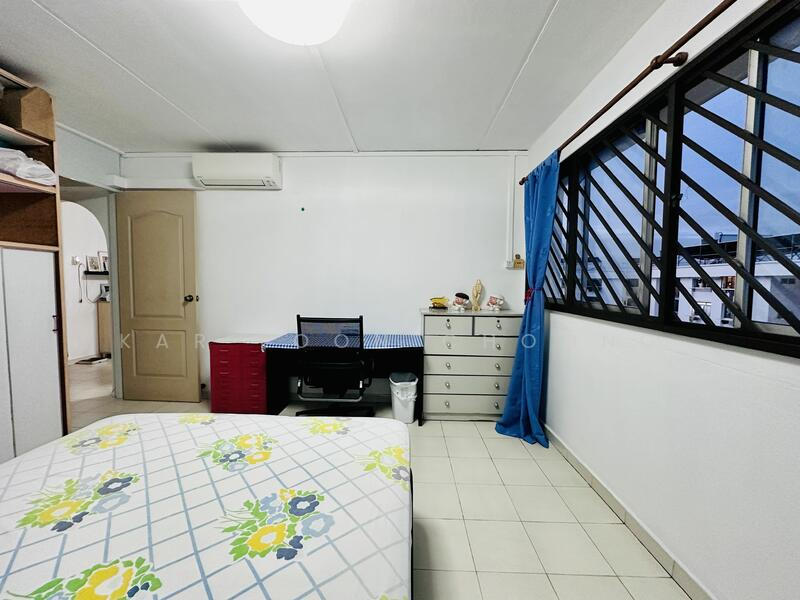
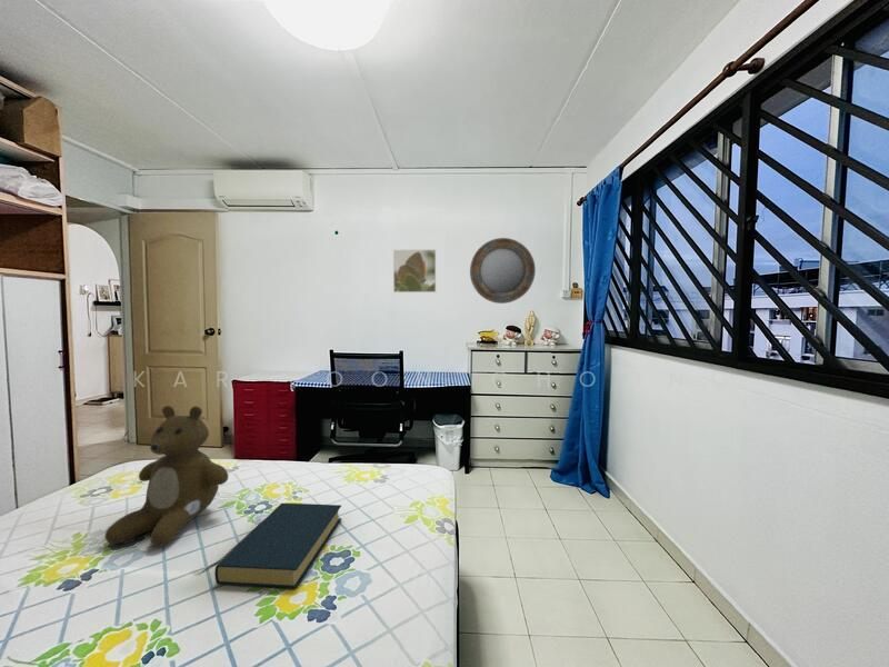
+ hardback book (287, 538)
+ home mirror (502, 270)
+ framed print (414, 270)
+ teddy bear (168, 468)
